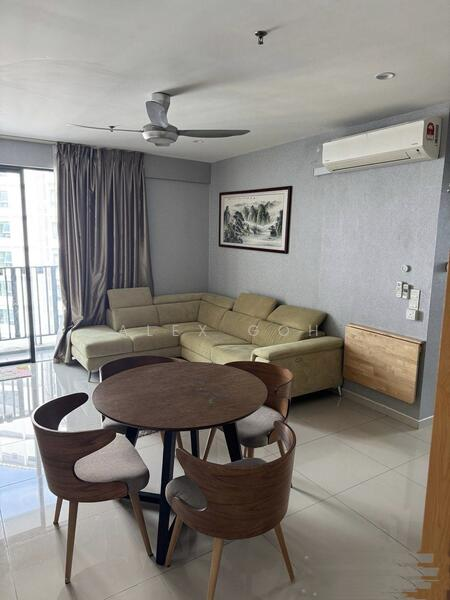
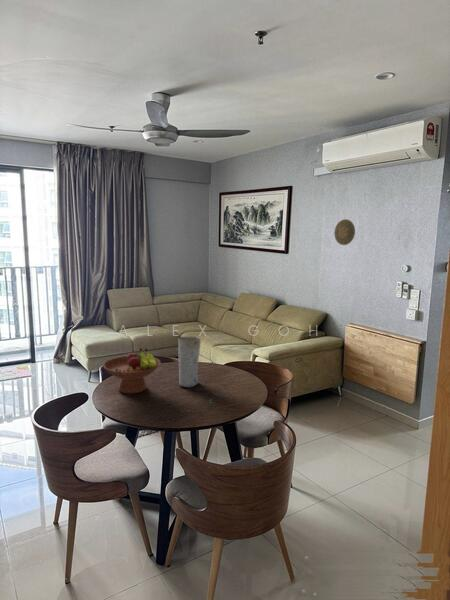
+ vase (188, 361)
+ fruit bowl (132, 371)
+ decorative plate (343, 232)
